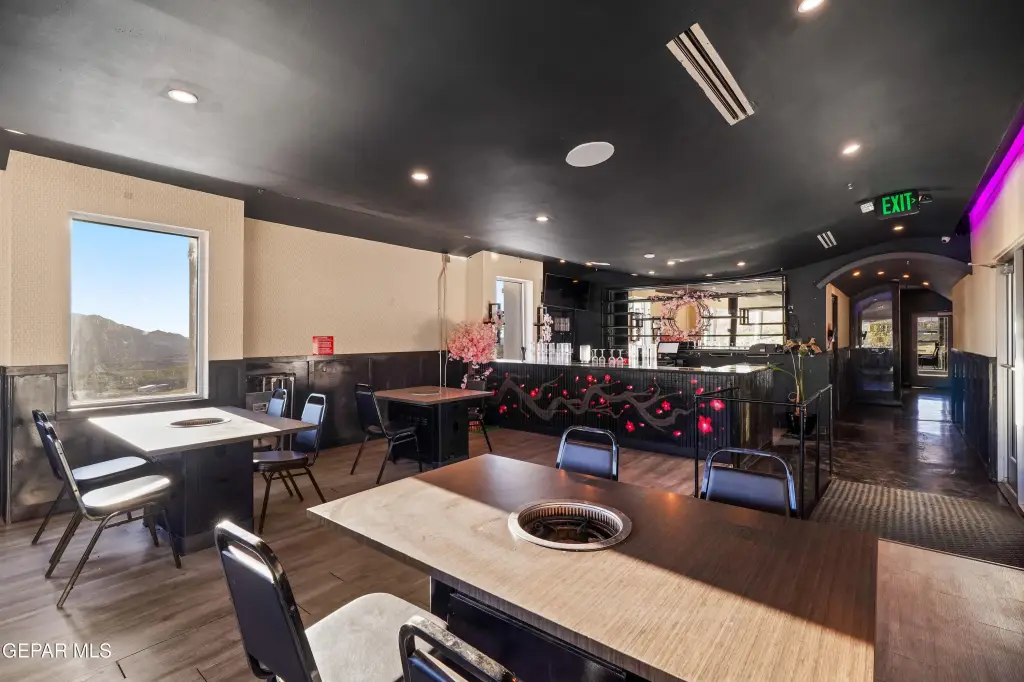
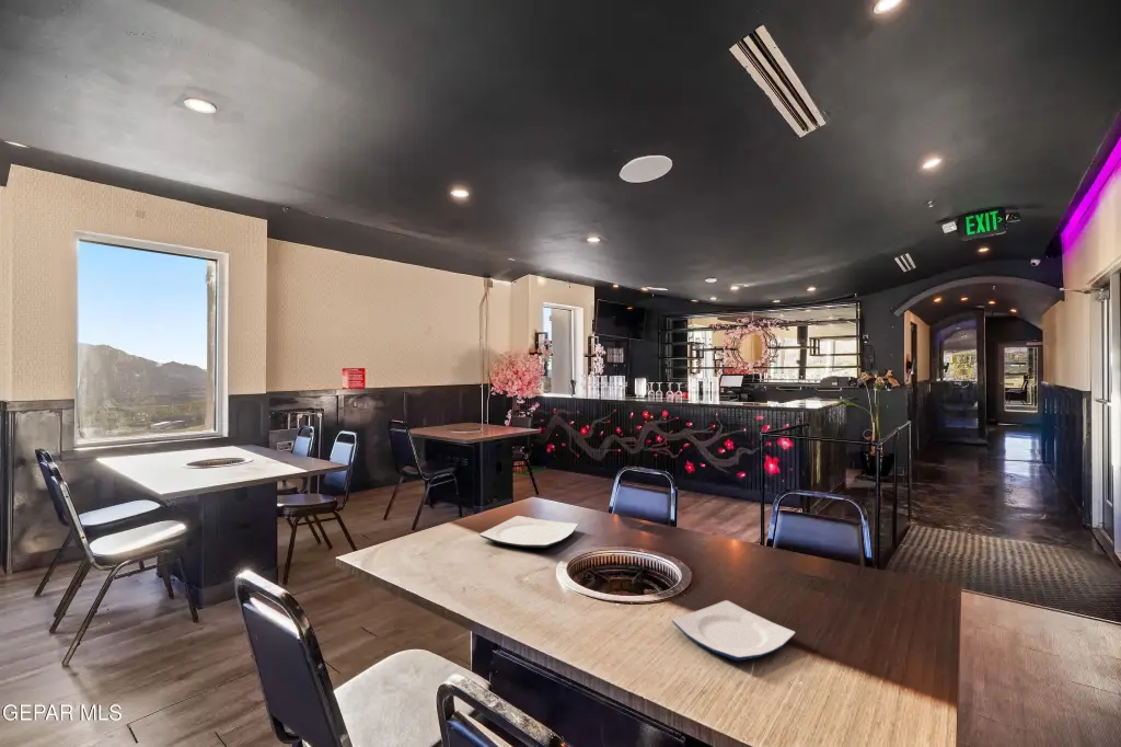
+ plate (530, 532)
+ plate (731, 631)
